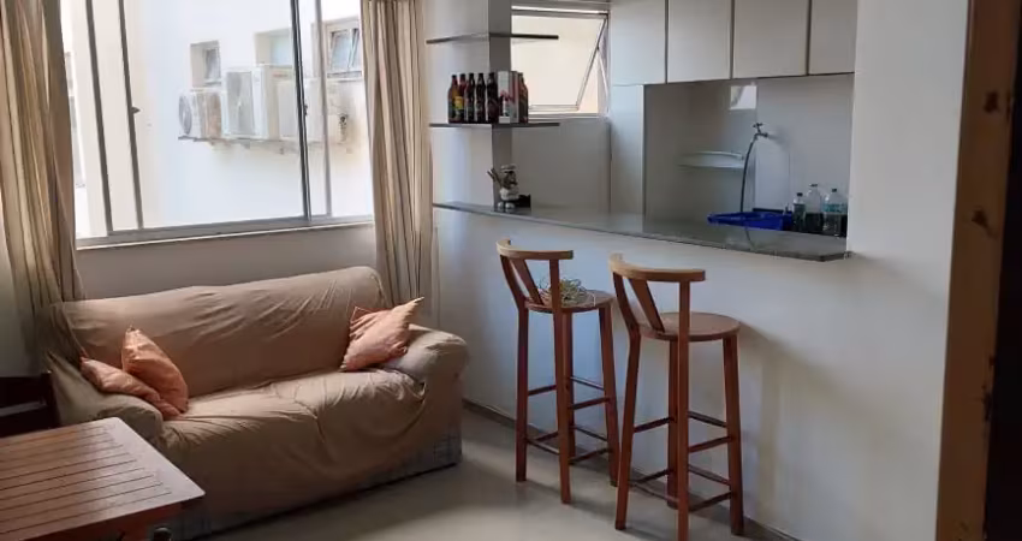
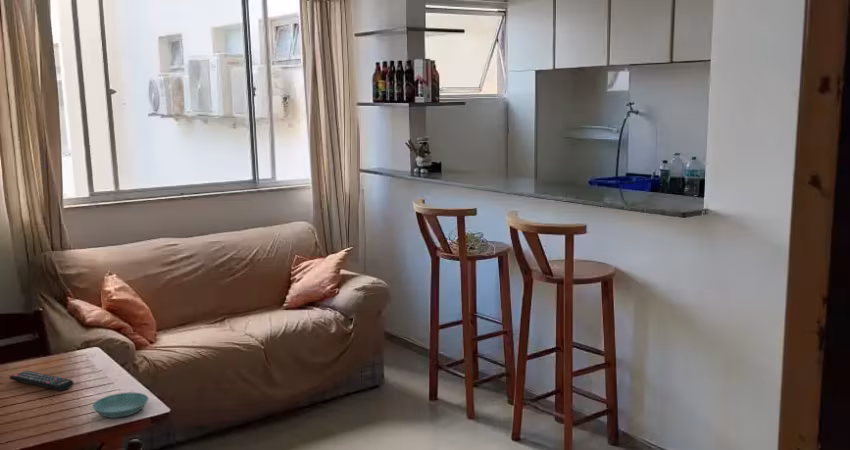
+ saucer (121, 406)
+ remote control (41, 380)
